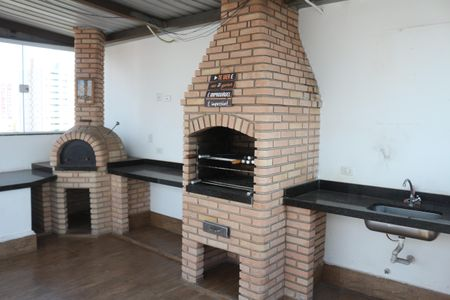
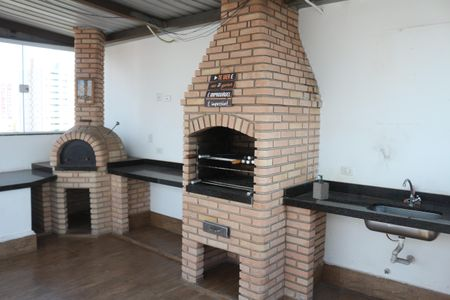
+ soap bottle (320, 186)
